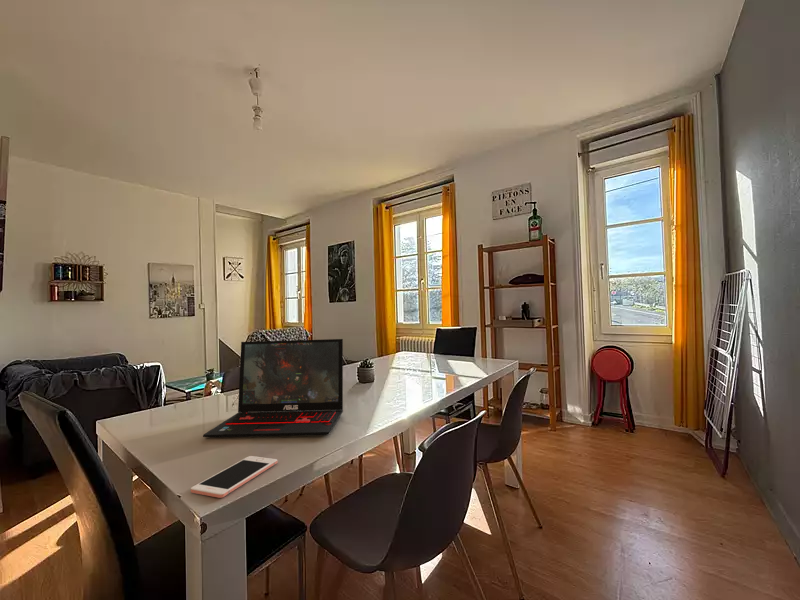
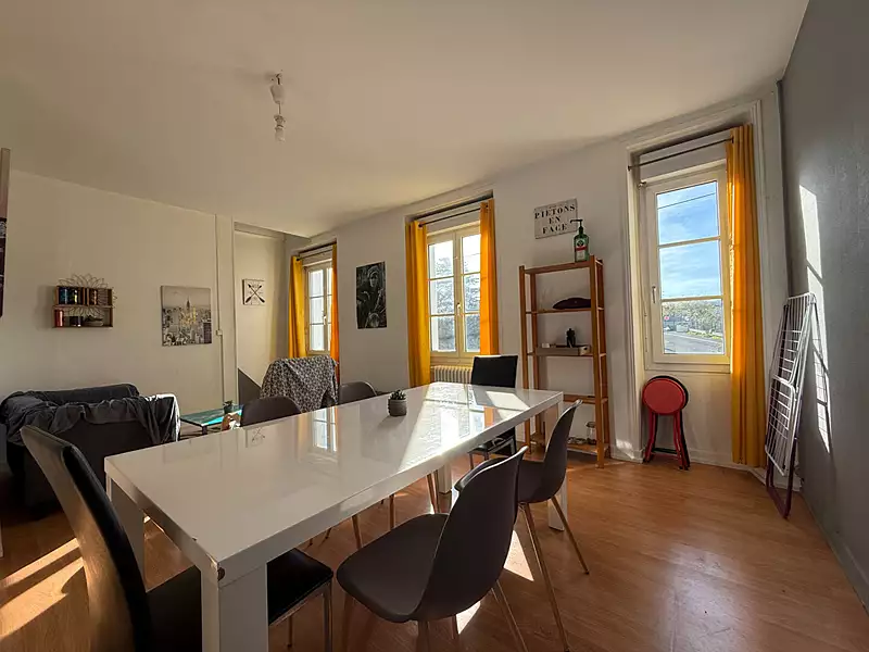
- laptop (280, 383)
- cell phone (237, 474)
